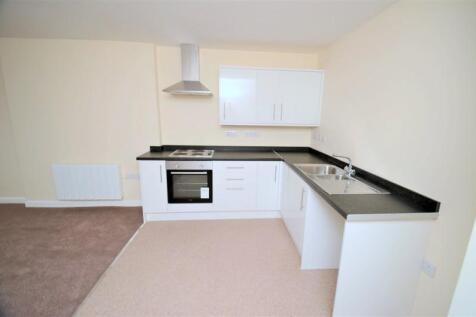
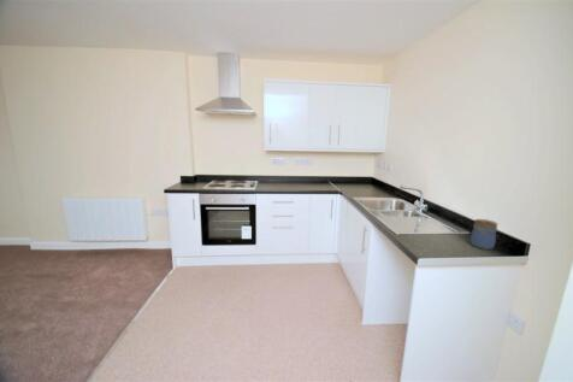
+ jar (484, 233)
